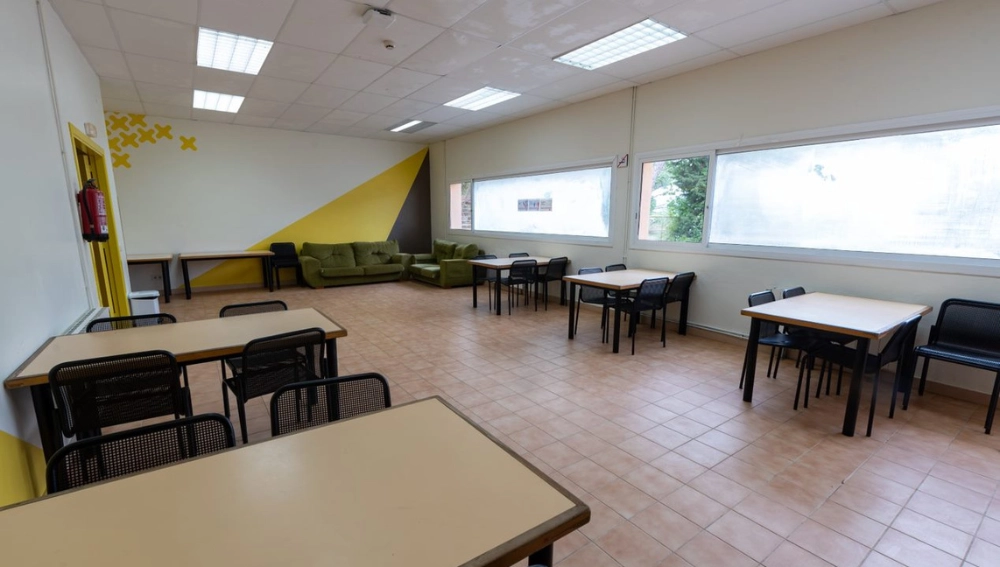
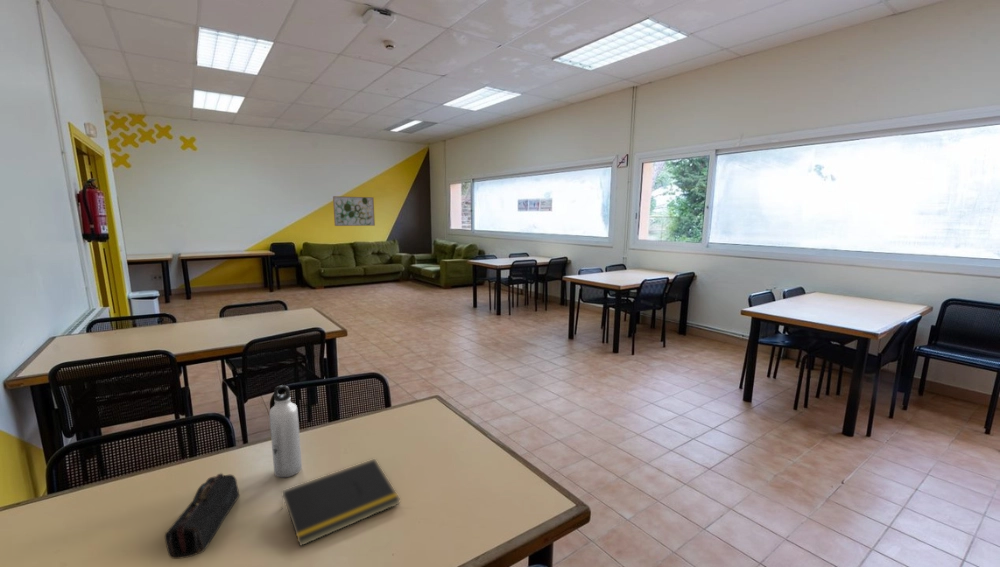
+ notepad (341, 497)
+ wall art (354, 211)
+ pencil case (204, 504)
+ water bottle (285, 429)
